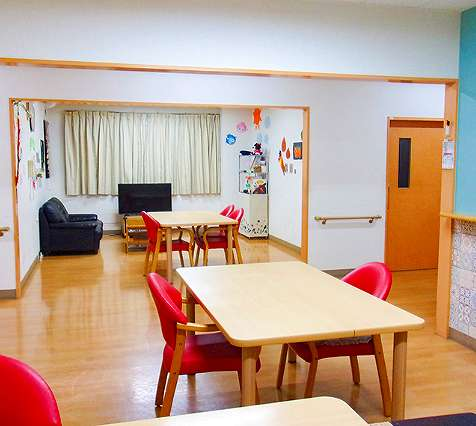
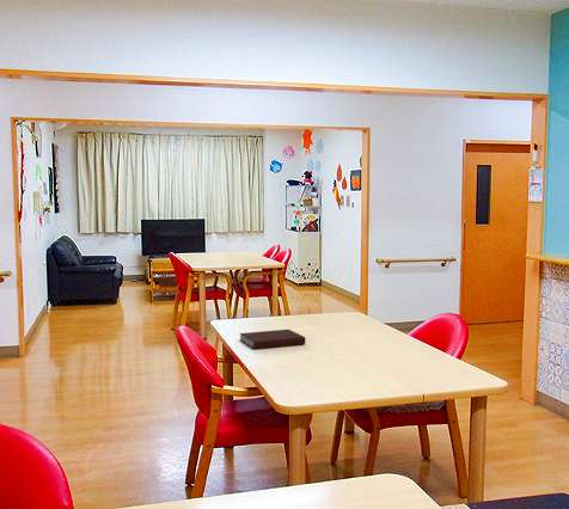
+ notebook (271, 338)
